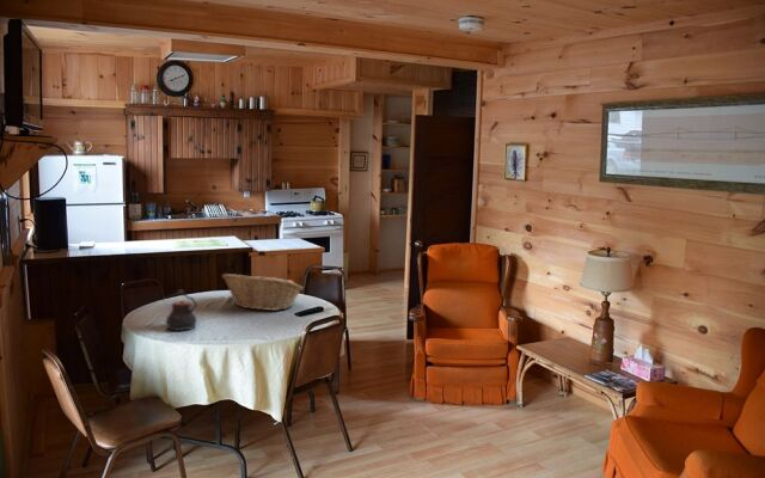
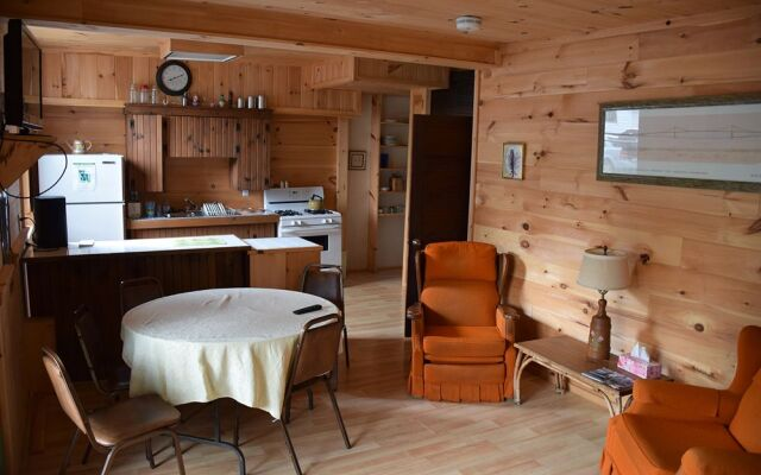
- fruit basket (262, 288)
- teapot (182, 308)
